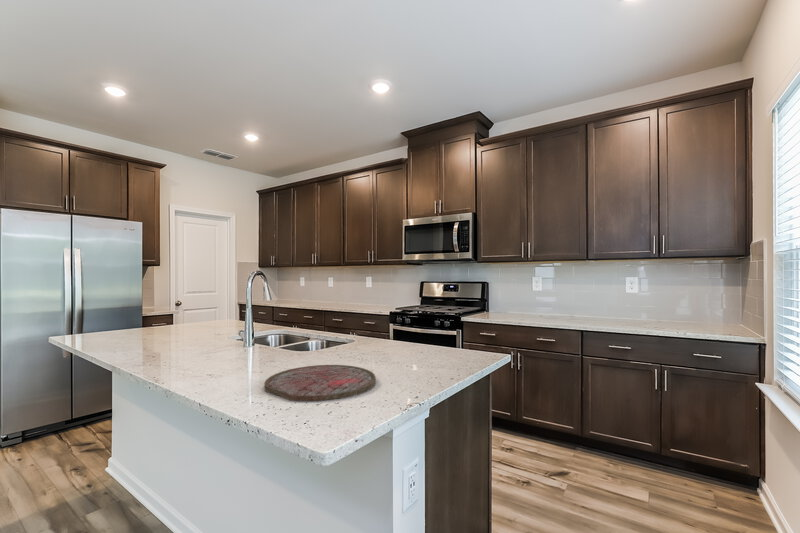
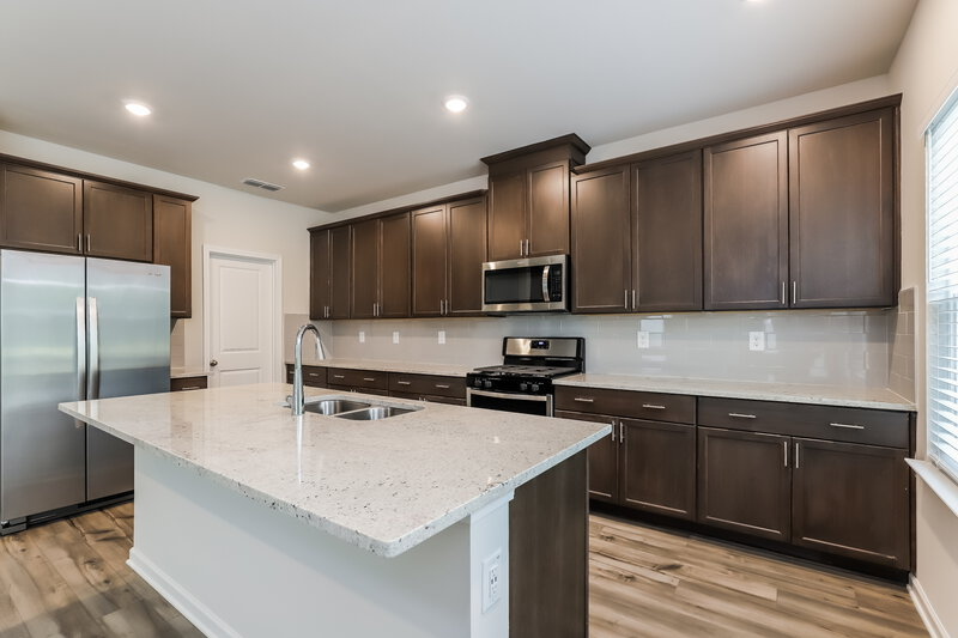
- cutting board (321, 380)
